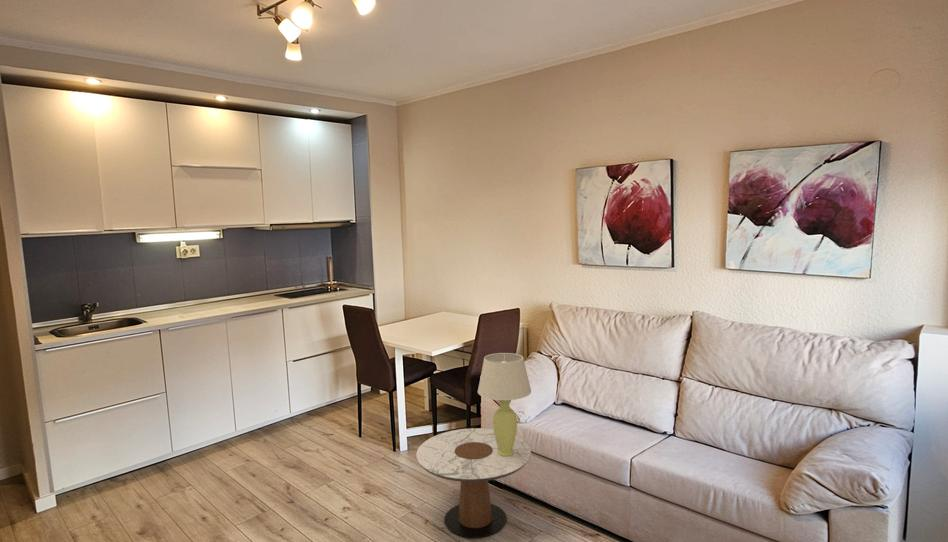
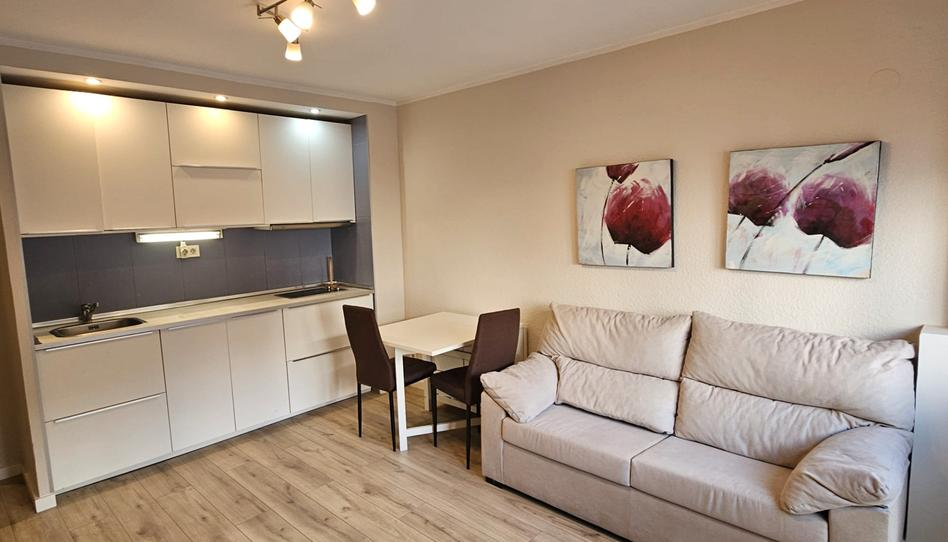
- table lamp (504, 405)
- side table (474, 484)
